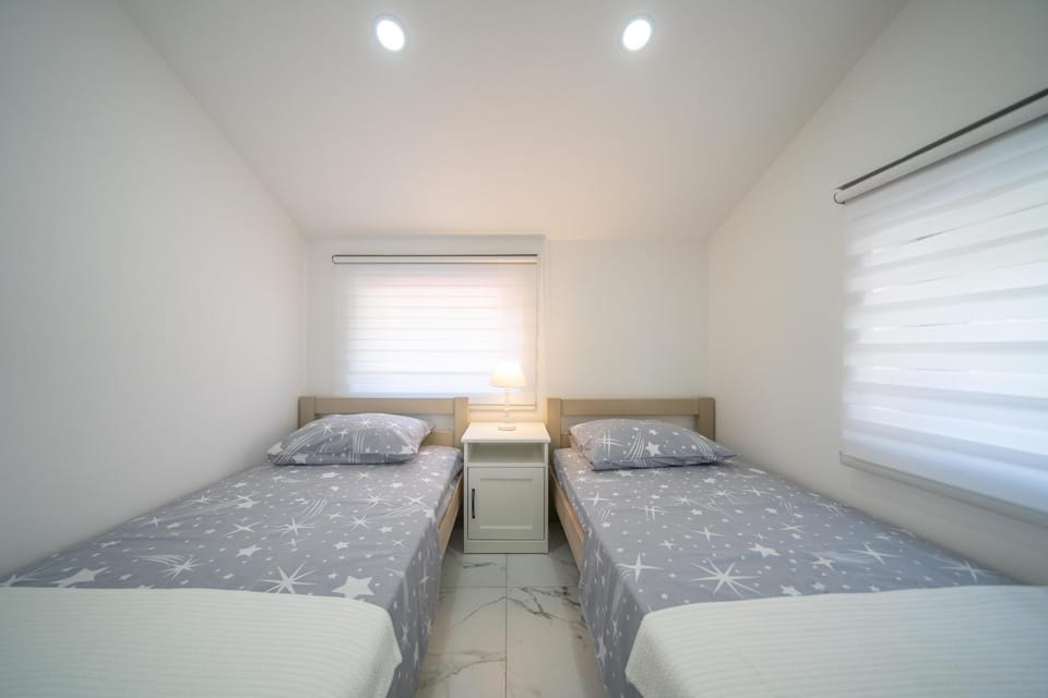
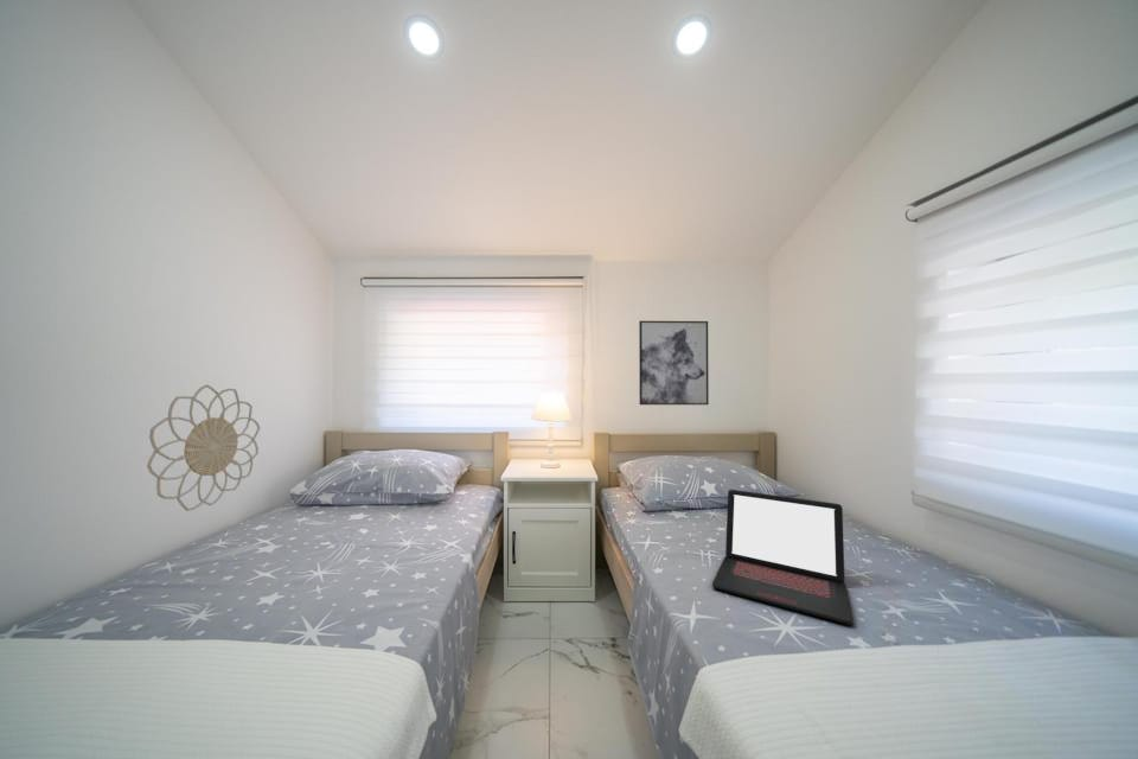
+ wall art (673, 363)
+ laptop (779, 544)
+ decorative wall piece (211, 445)
